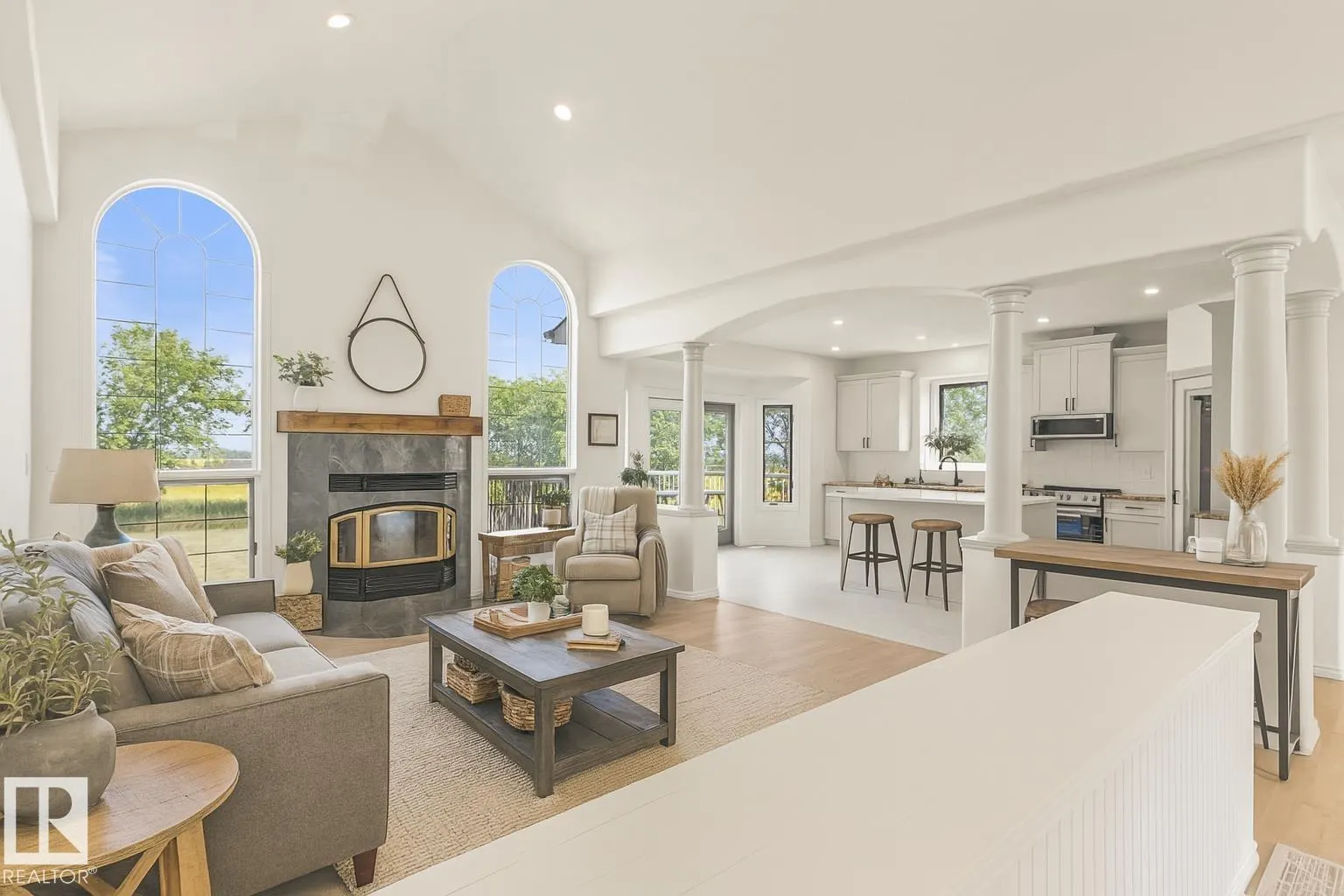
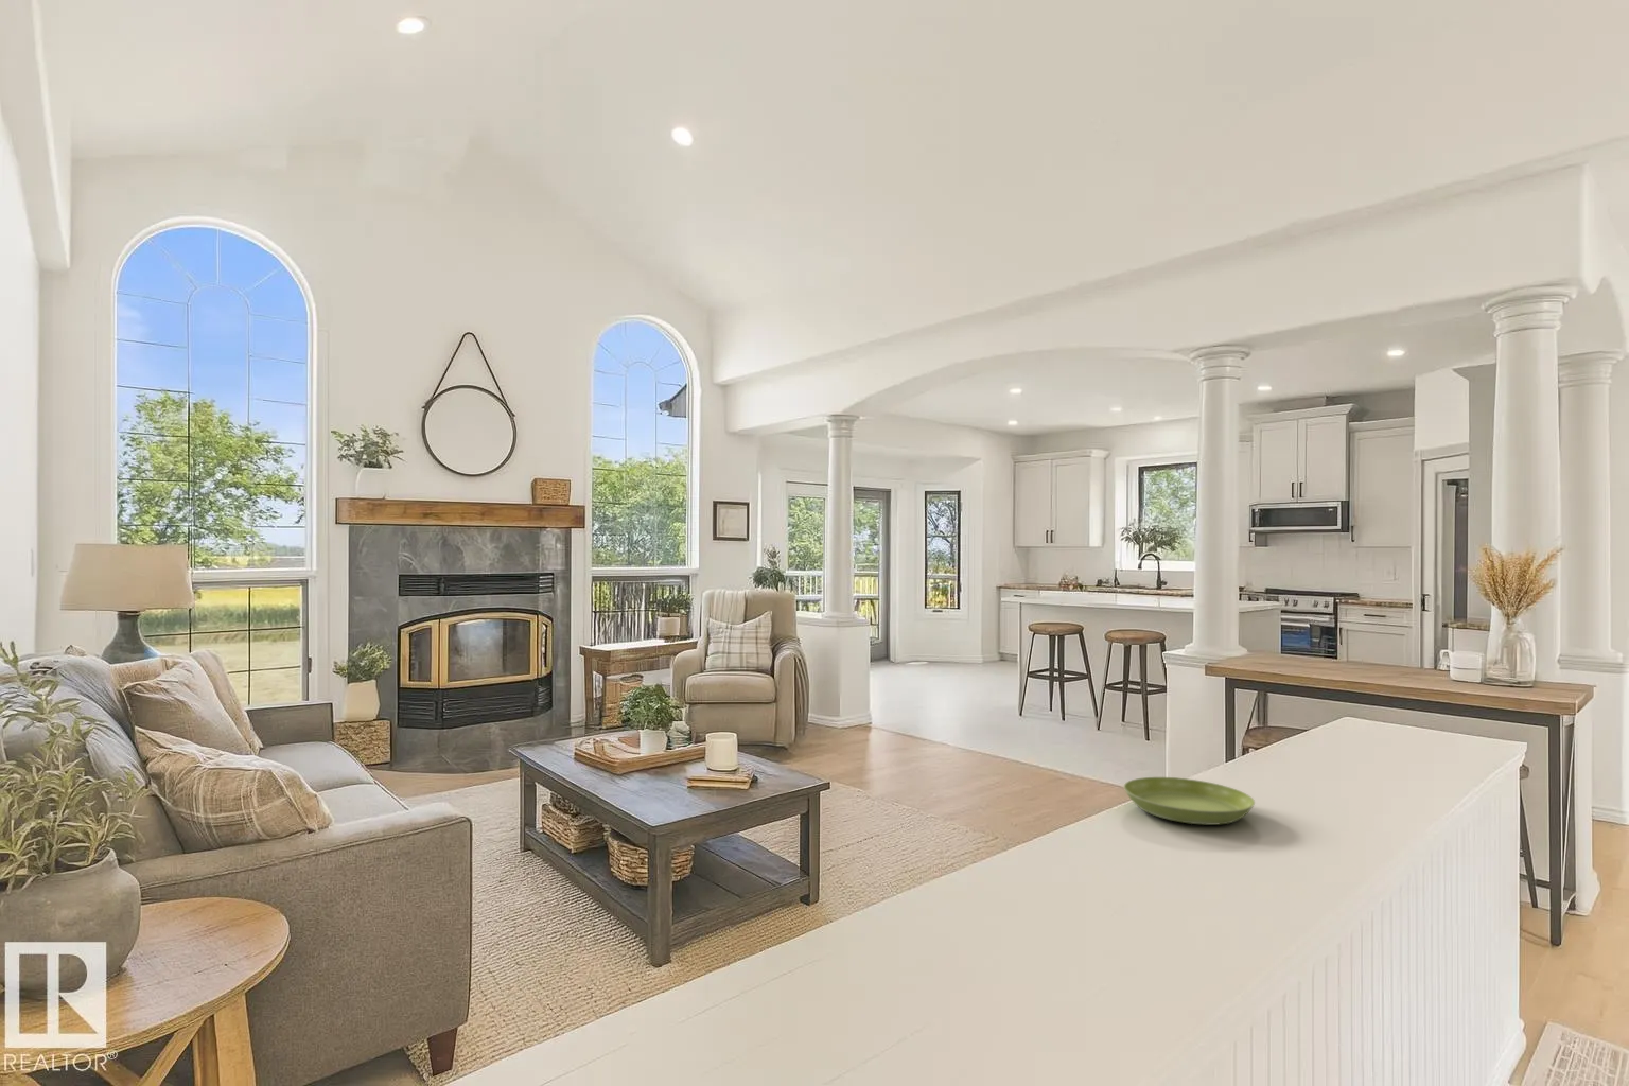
+ saucer (1187, 801)
